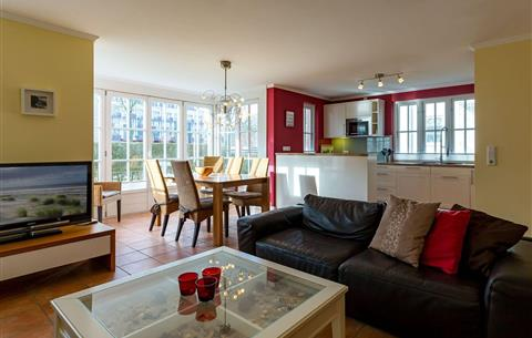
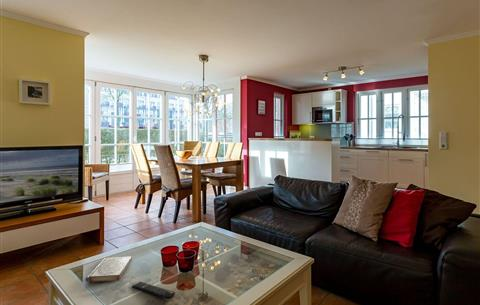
+ book (110, 268)
+ remote control (153, 290)
